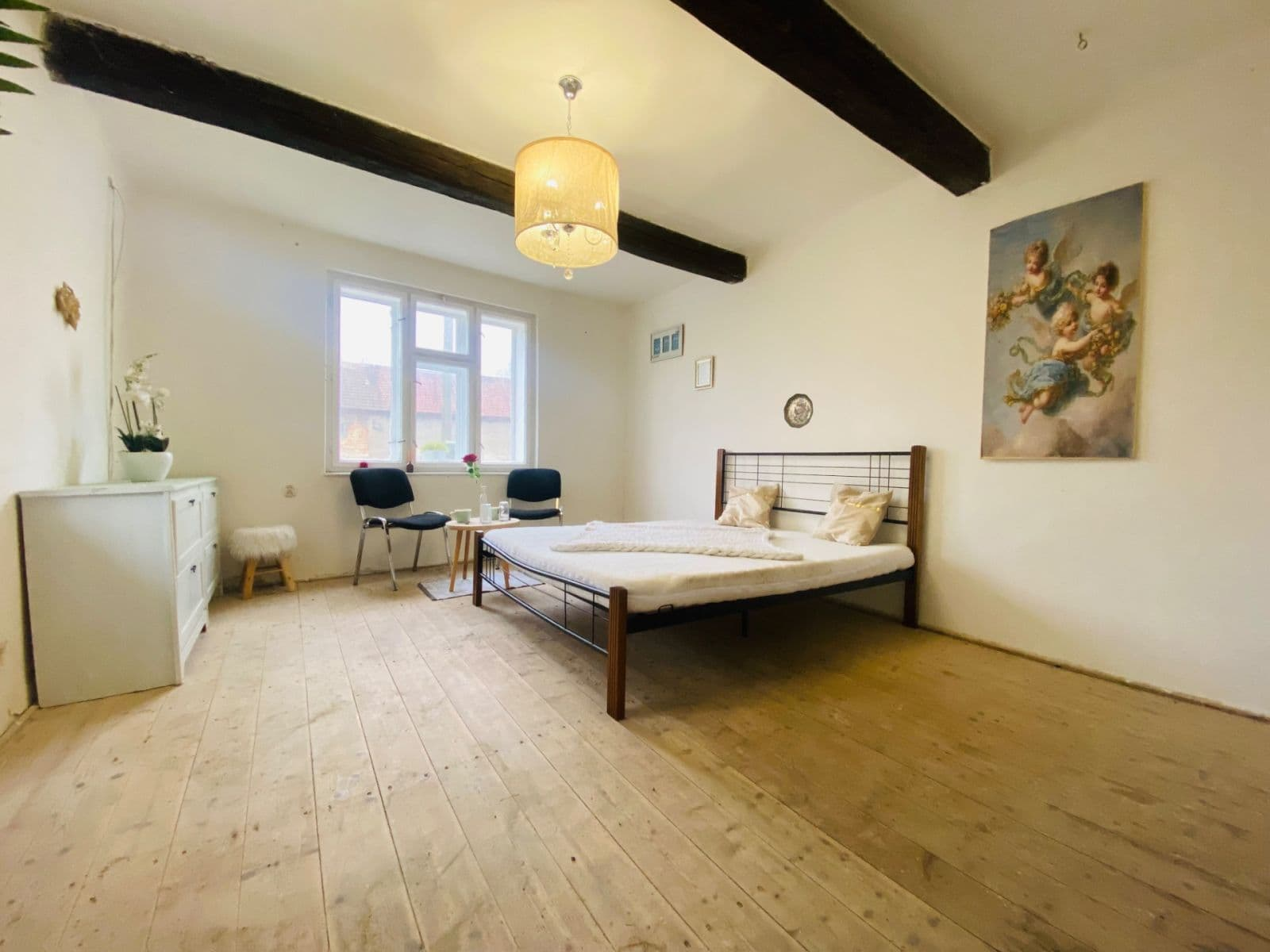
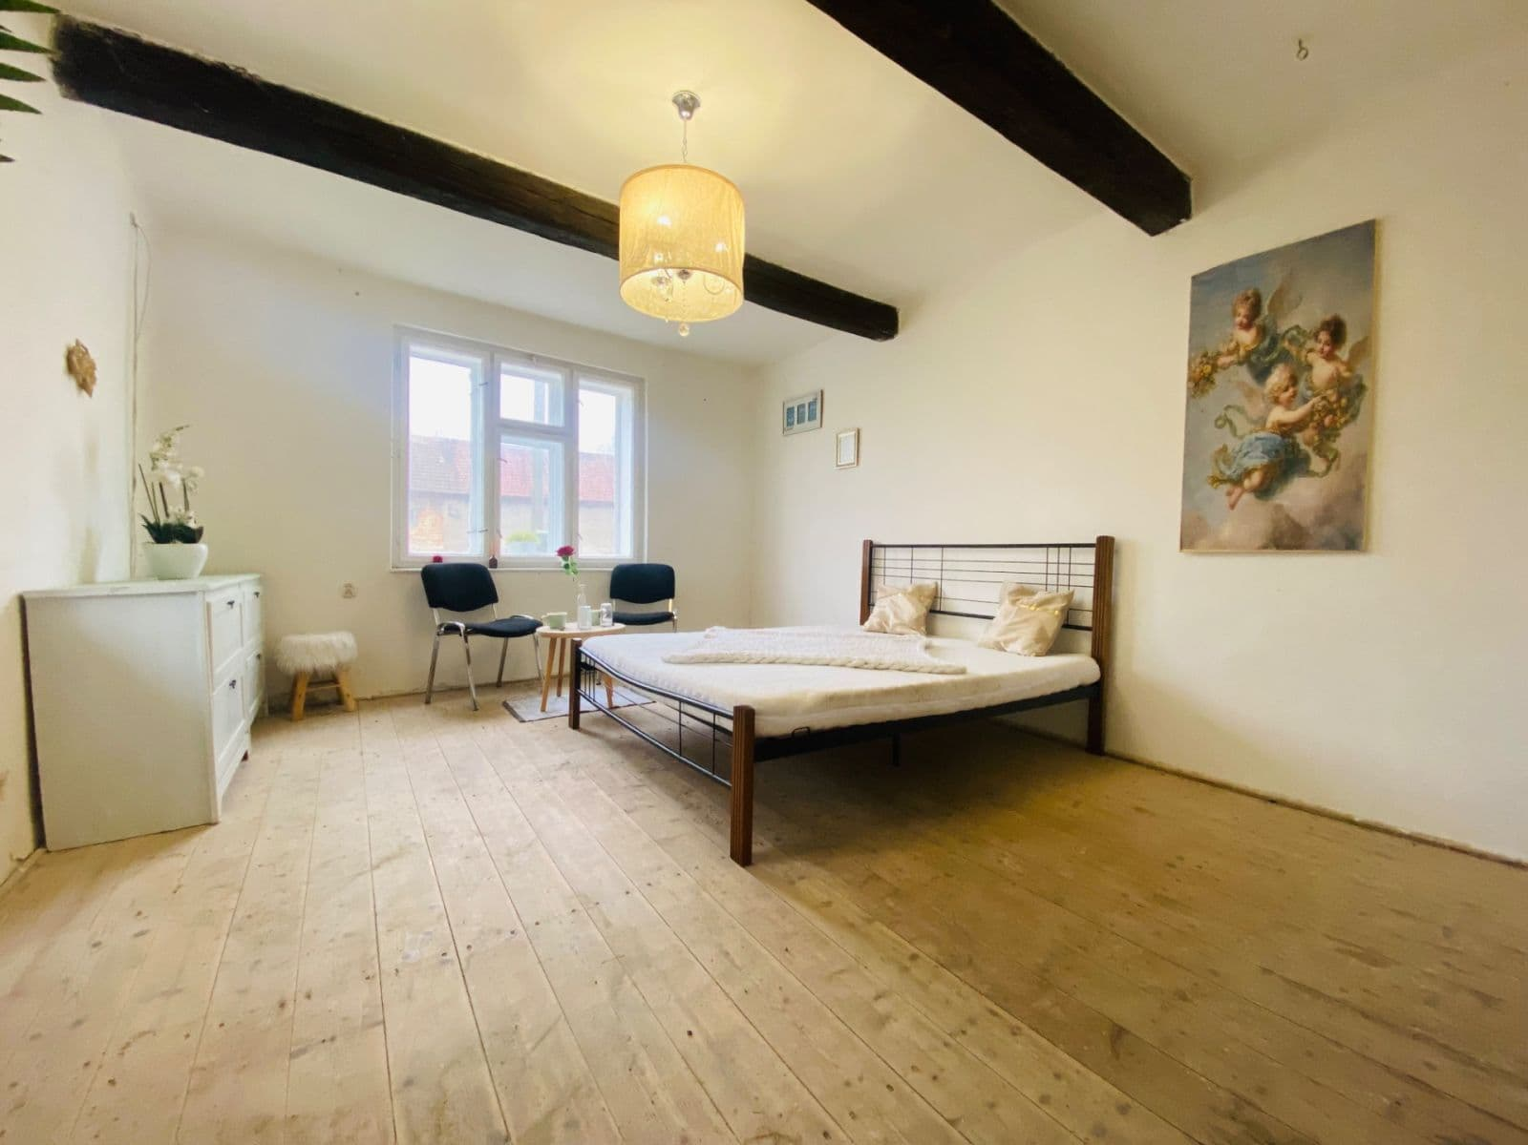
- decorative plate (799, 411)
